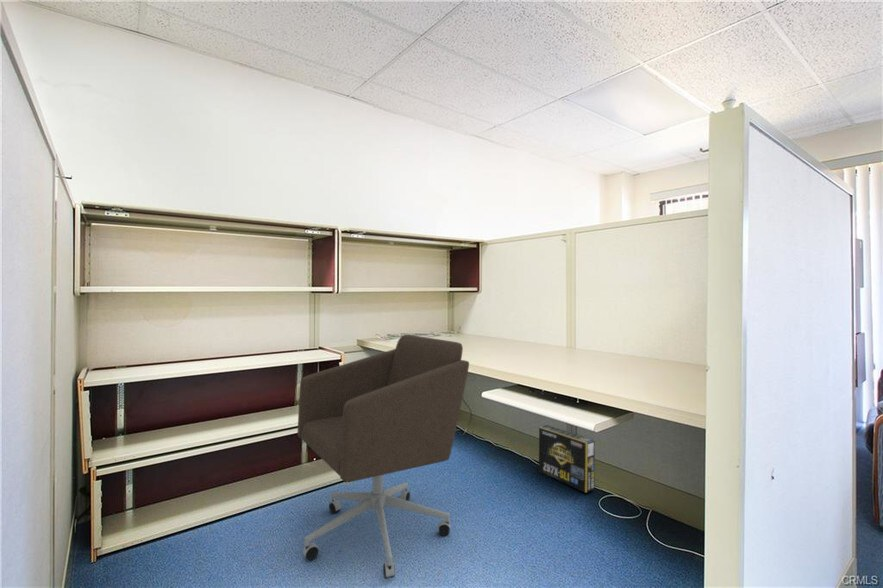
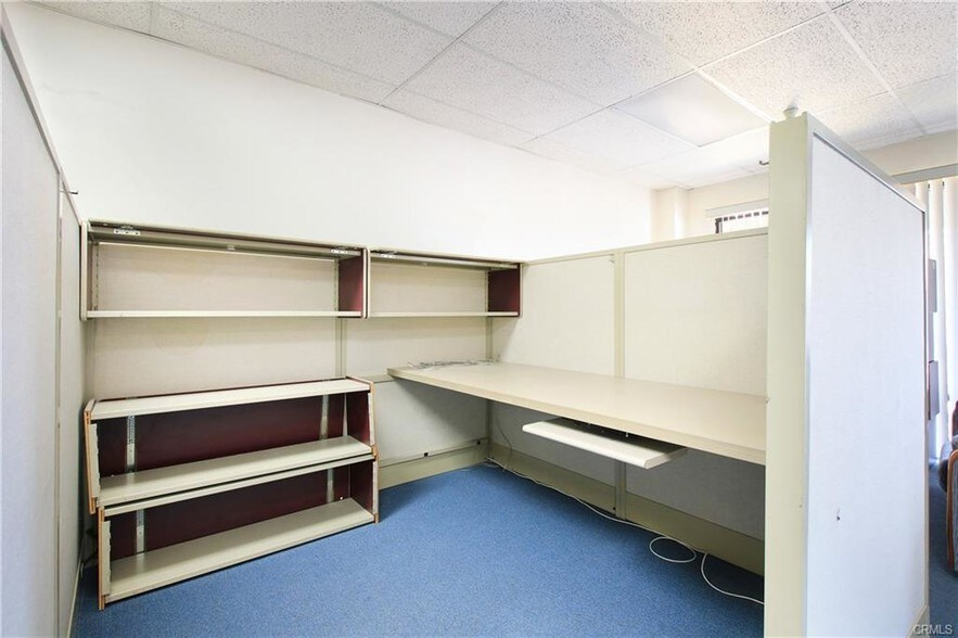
- box (565, 456)
- office chair (376, 437)
